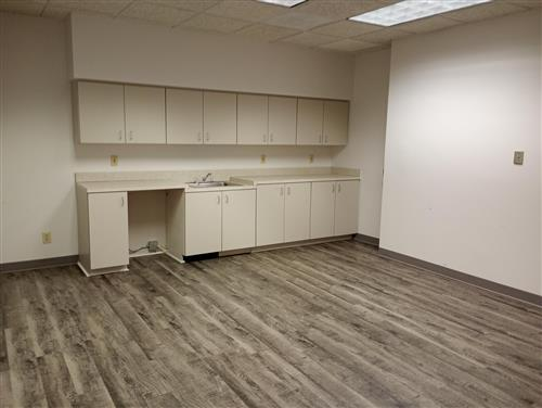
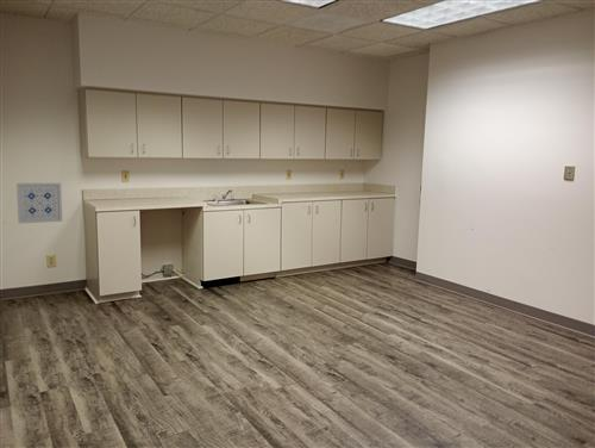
+ wall art (39, 203)
